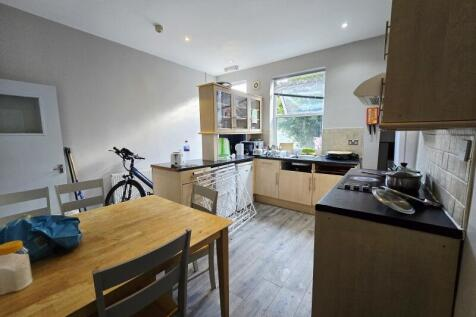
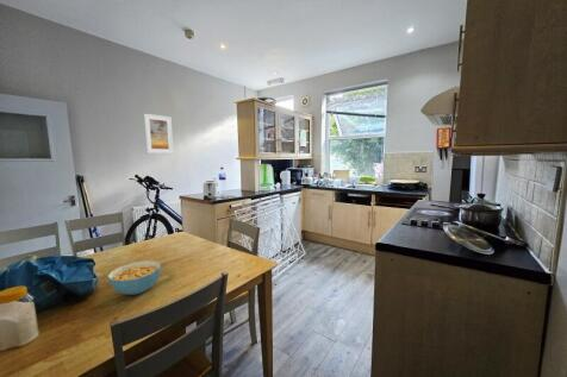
+ cereal bowl (136, 279)
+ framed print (158, 134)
